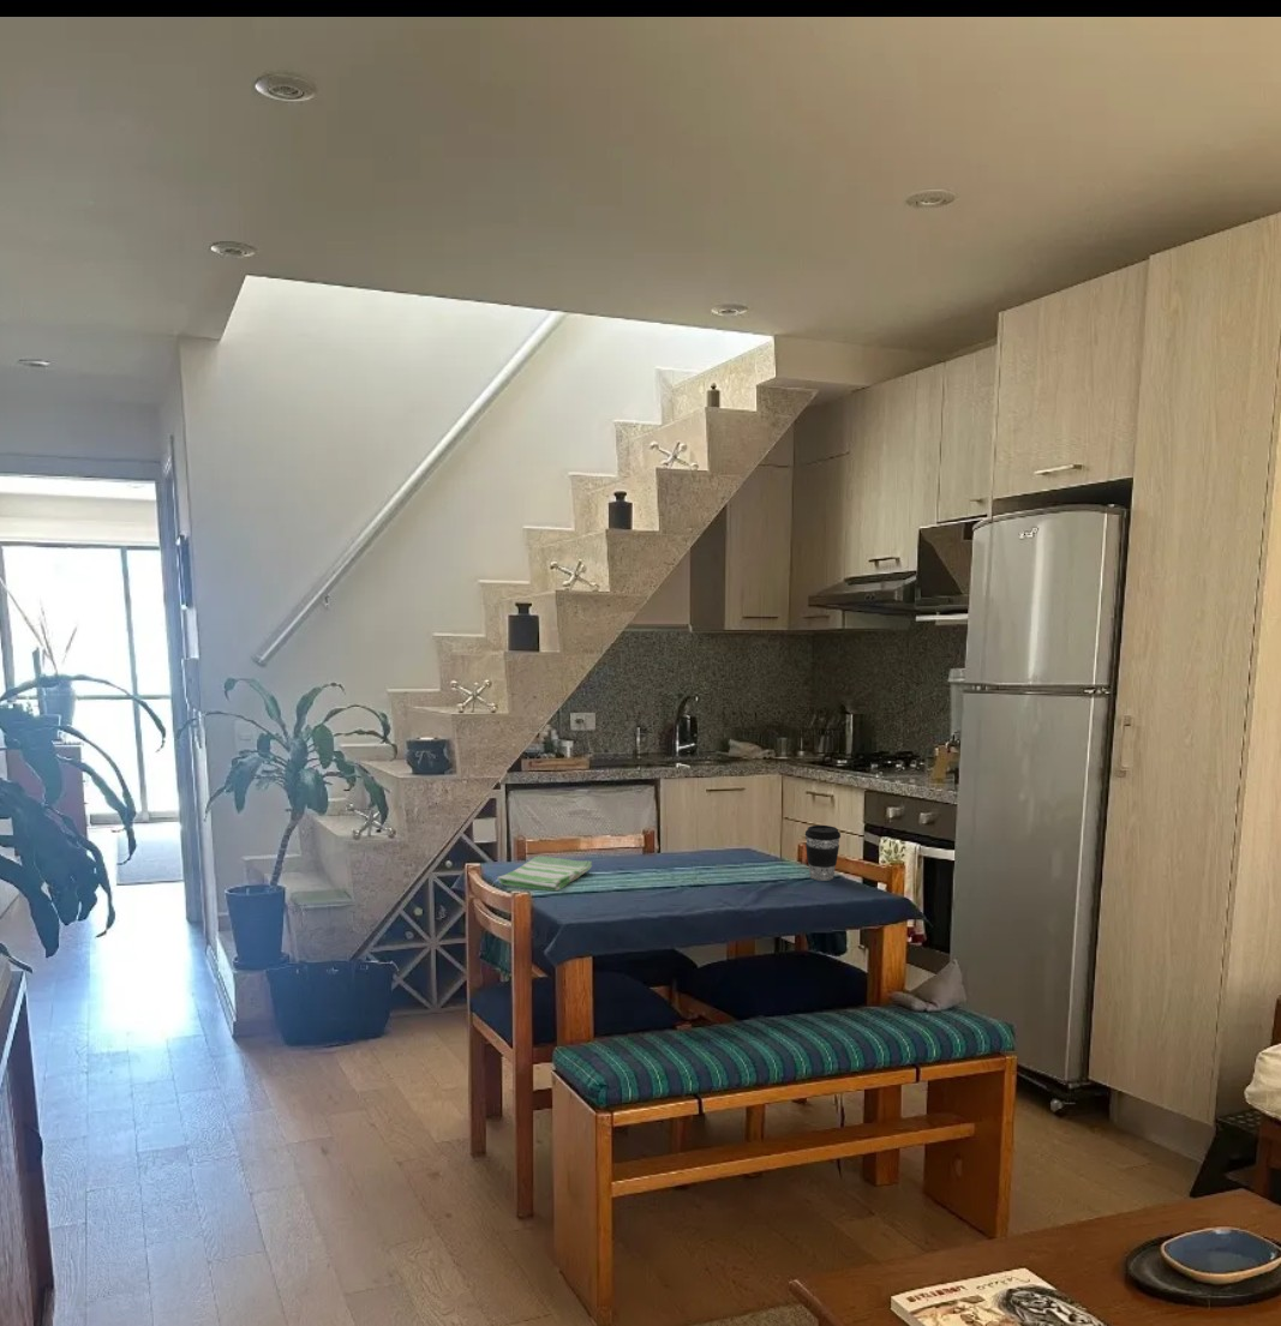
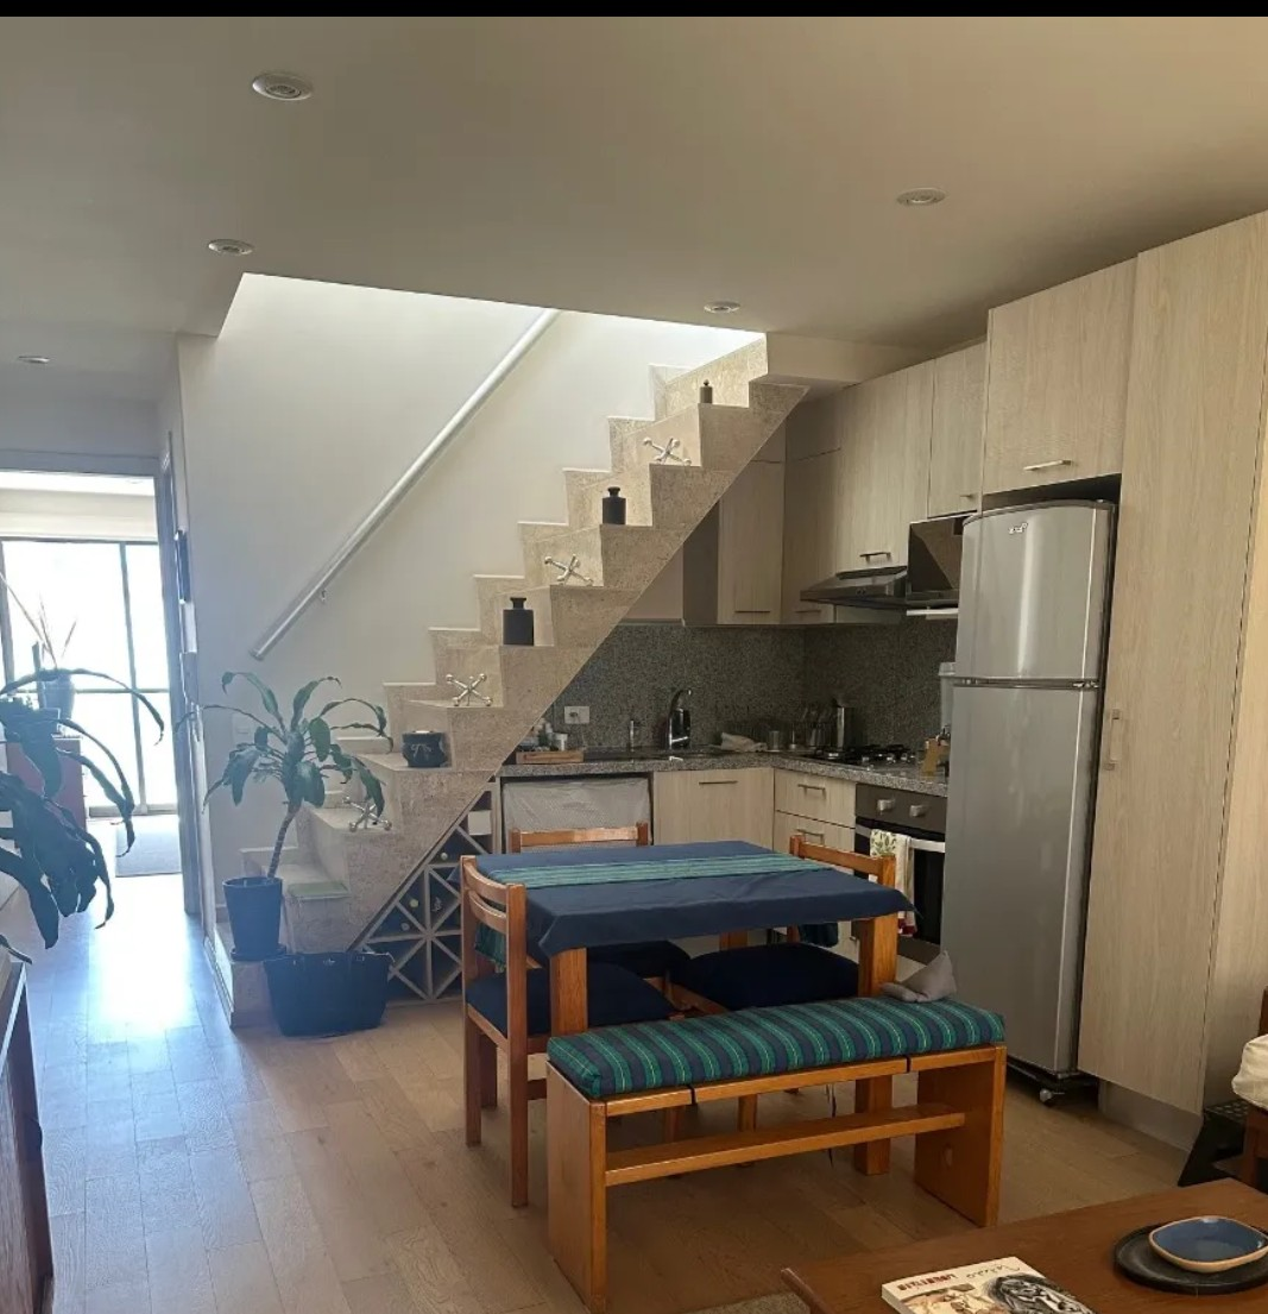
- coffee cup (821, 852)
- dish towel (545, 872)
